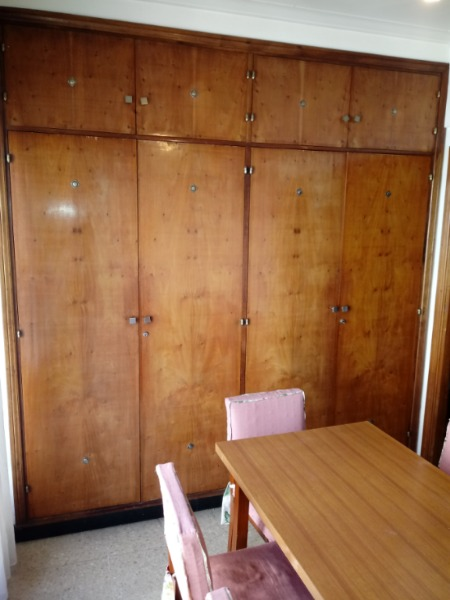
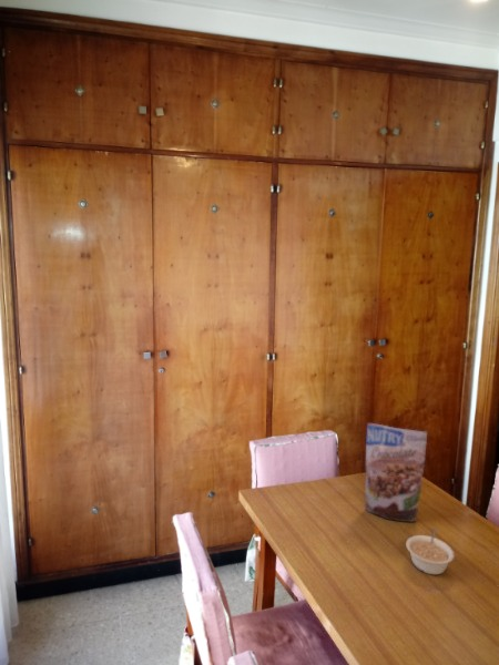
+ granola pouch (394, 471)
+ legume (428, 553)
